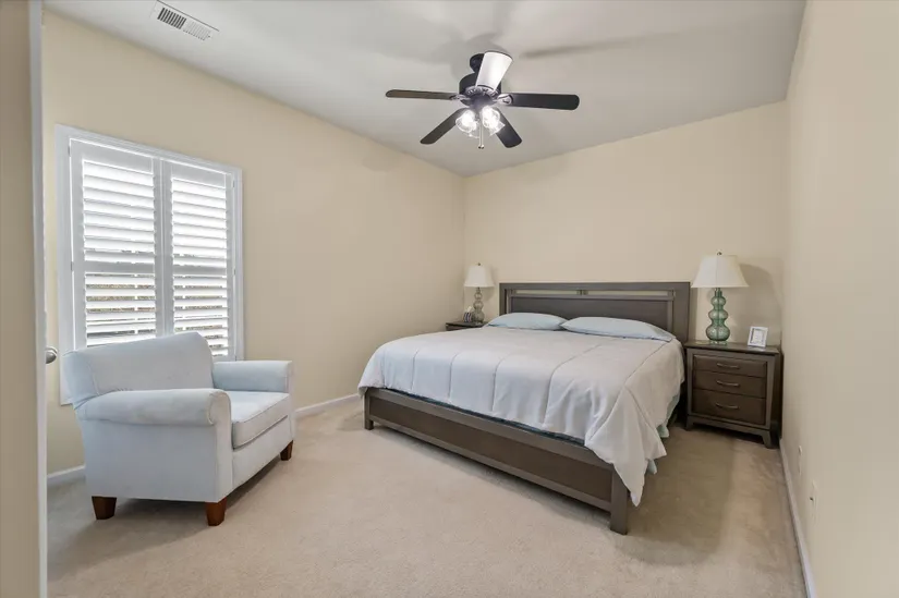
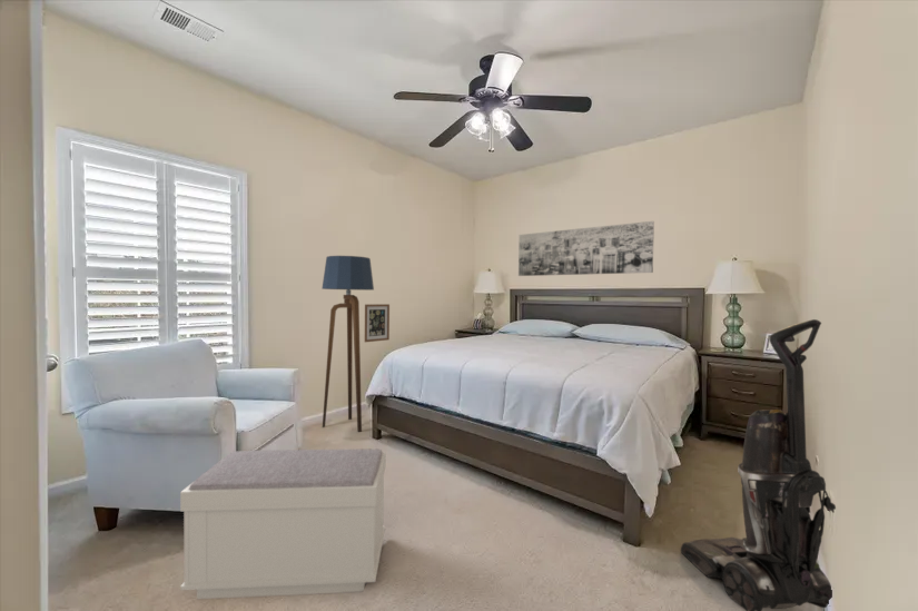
+ vacuum cleaner (753, 449)
+ wall art (579, 252)
+ floor lamp (347, 342)
+ bench (295, 514)
+ wall art (377, 322)
